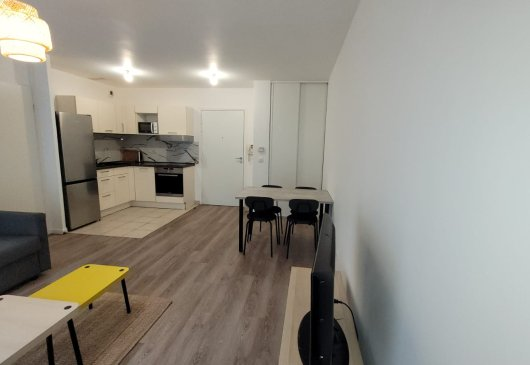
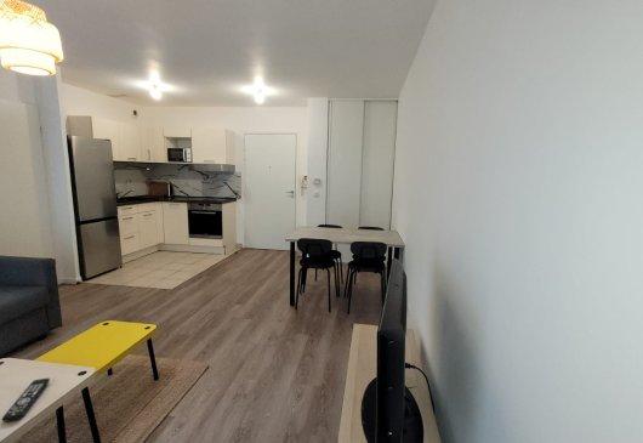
+ remote control (28, 398)
